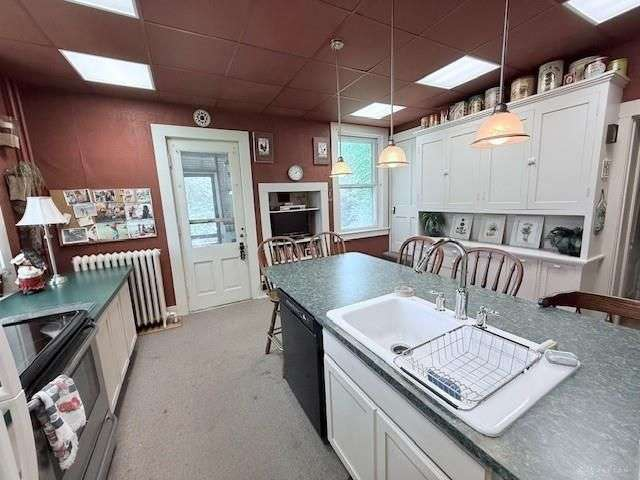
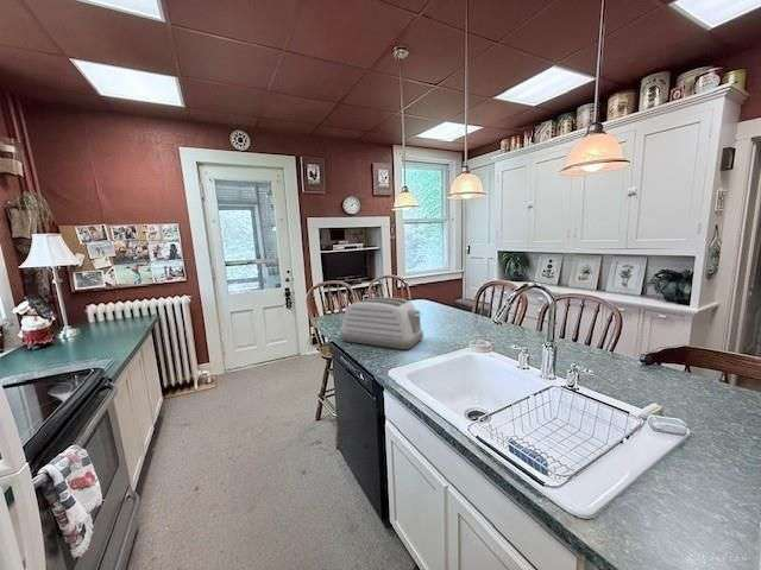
+ toaster (382, 319)
